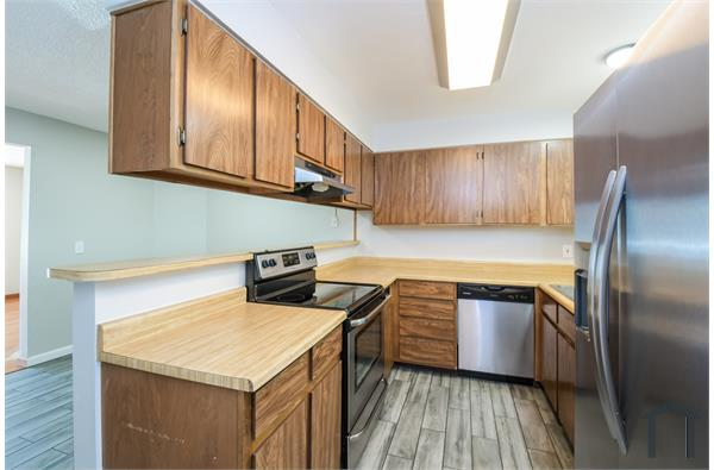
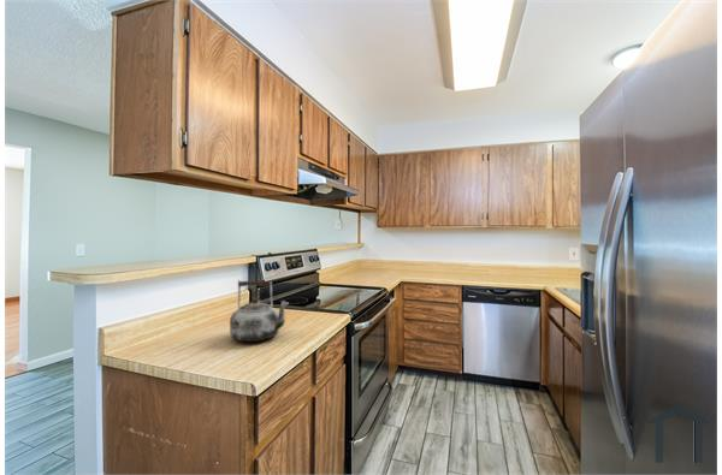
+ kettle (260, 308)
